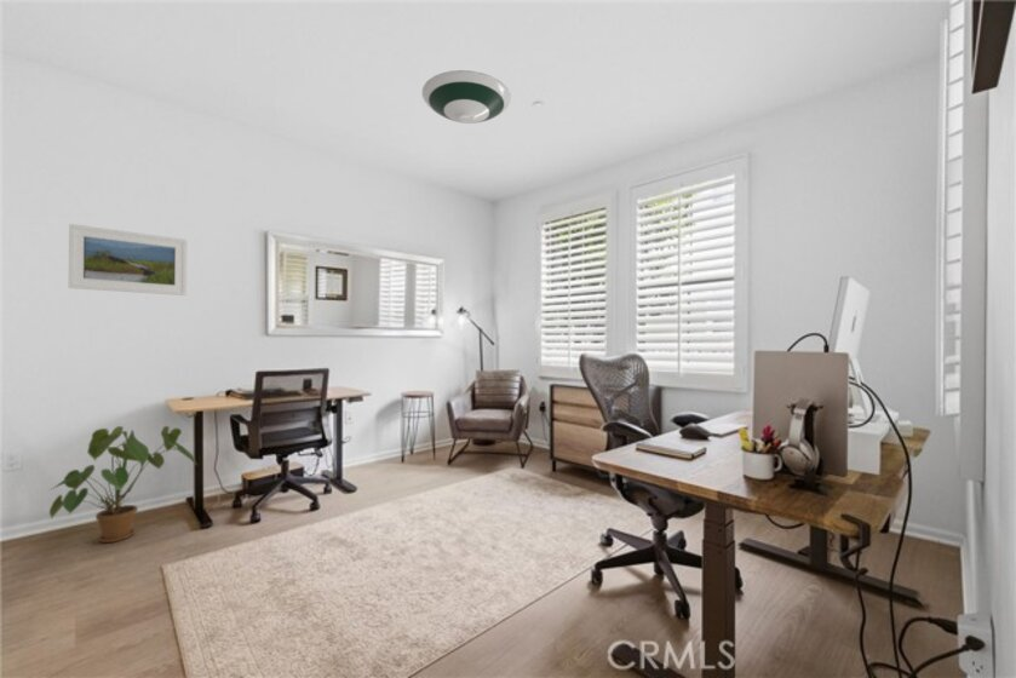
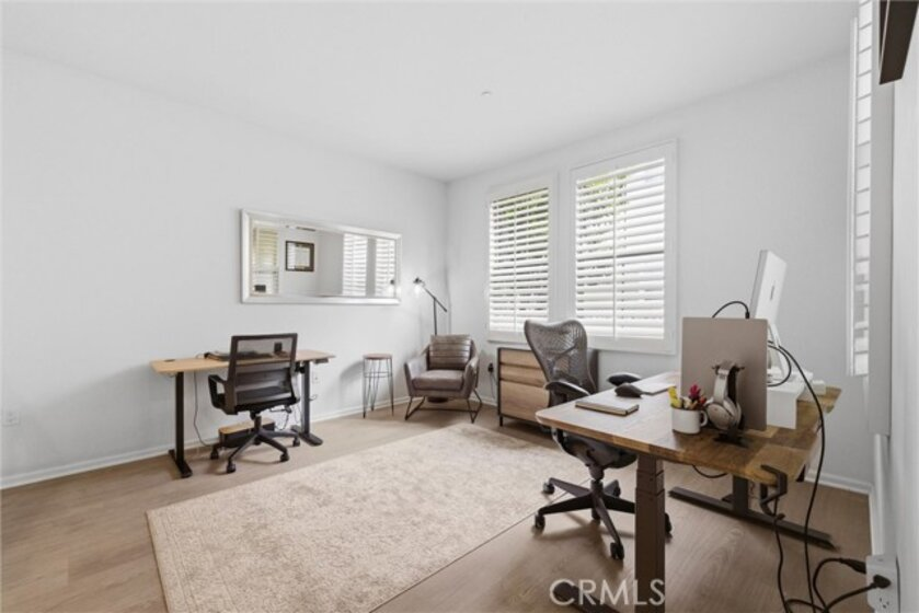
- house plant (127, 478)
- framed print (131, 262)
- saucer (466, 108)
